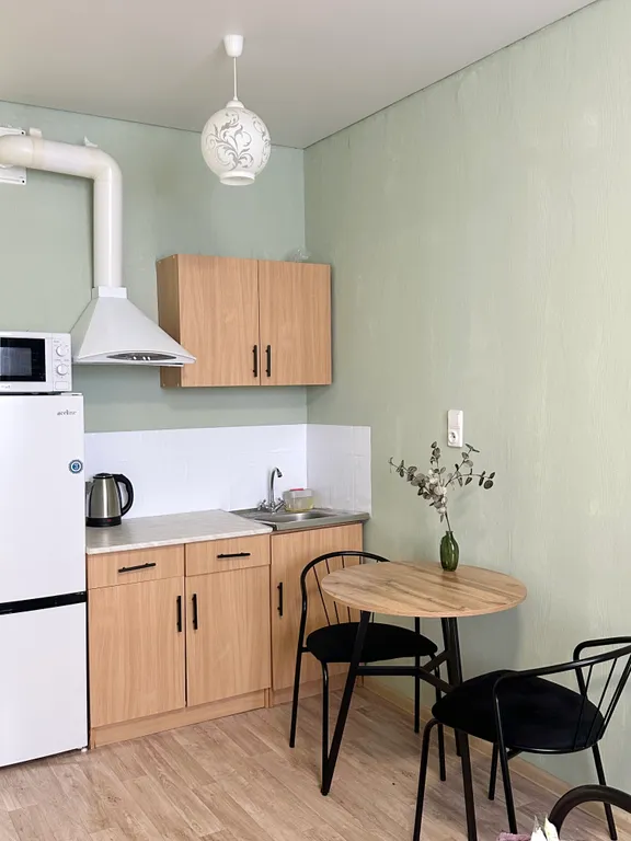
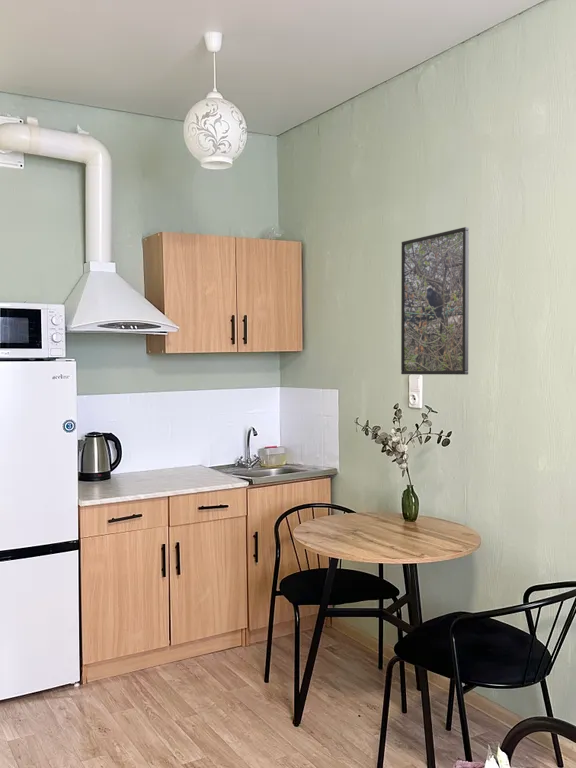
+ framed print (433, 304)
